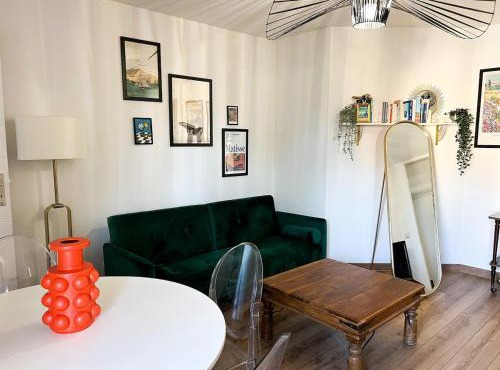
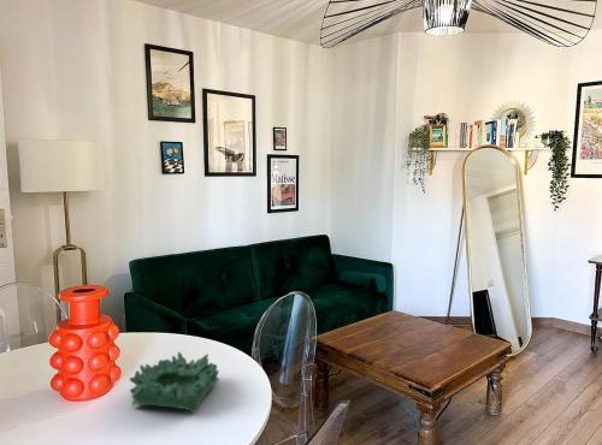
+ decorative bowl (177, 380)
